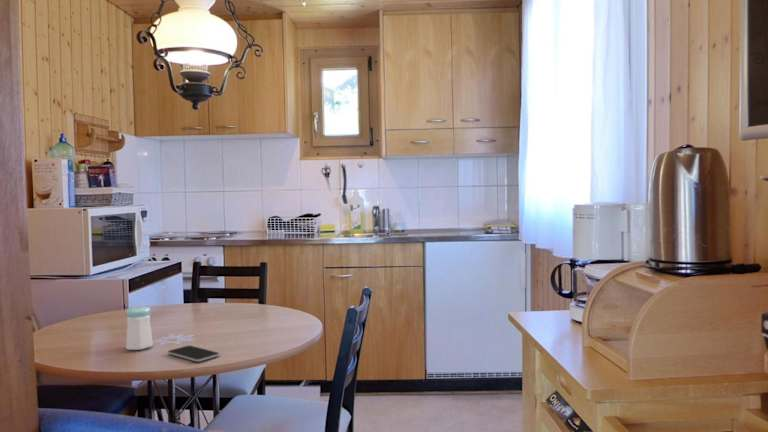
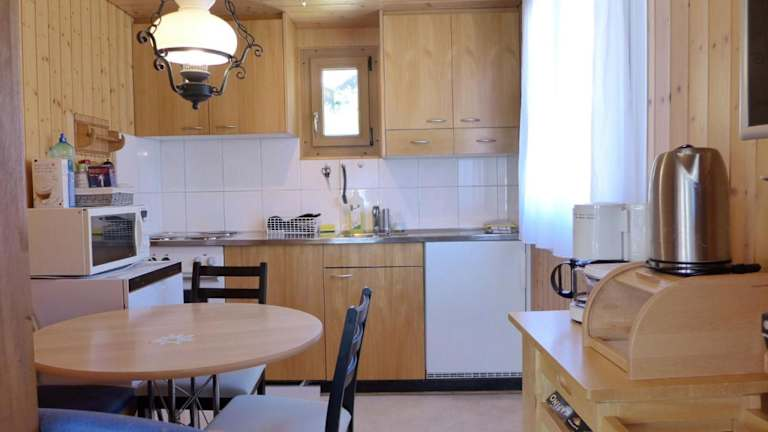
- smartphone (193, 353)
- salt shaker (138, 327)
